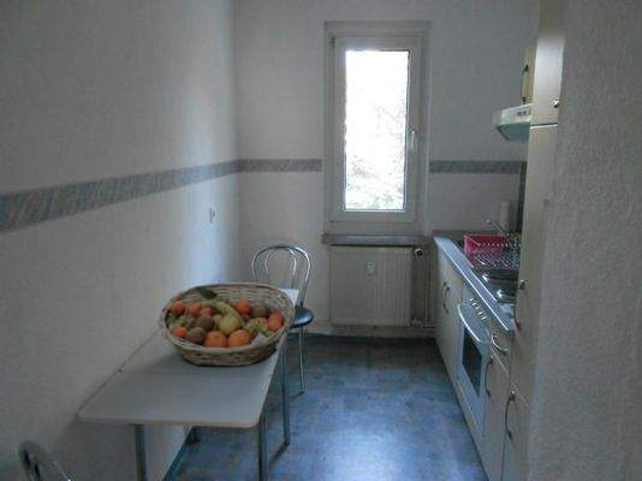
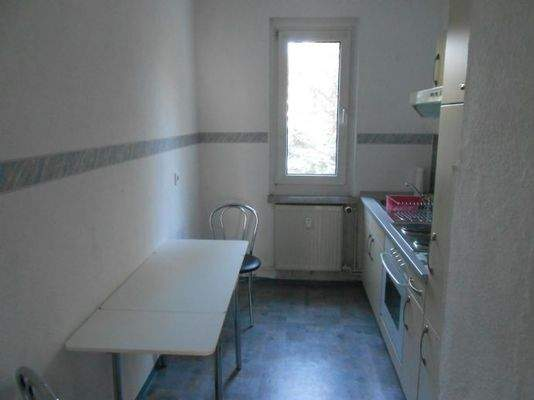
- fruit basket (227, 322)
